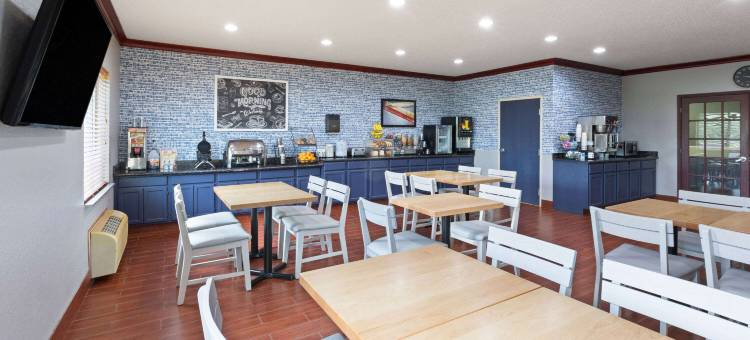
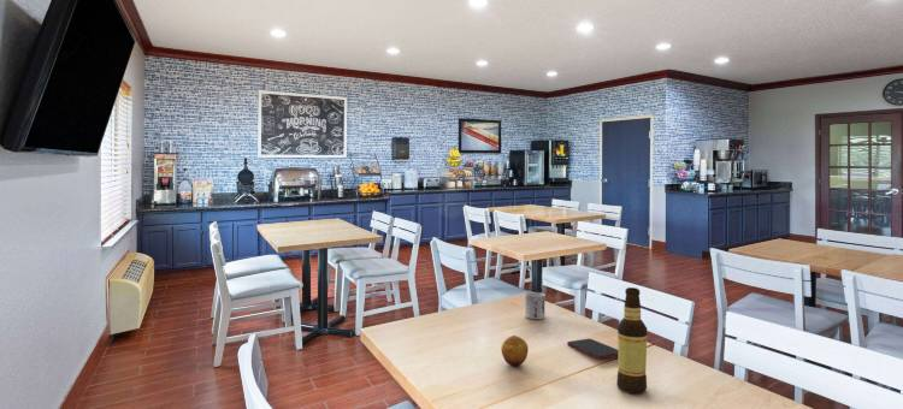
+ cup (535, 306)
+ fruit (514, 350)
+ bottle (631, 338)
+ smartphone (594, 348)
